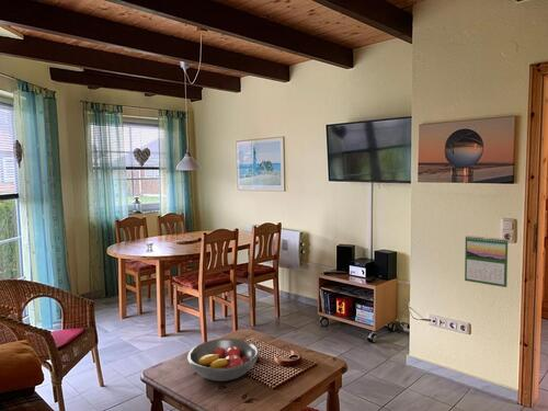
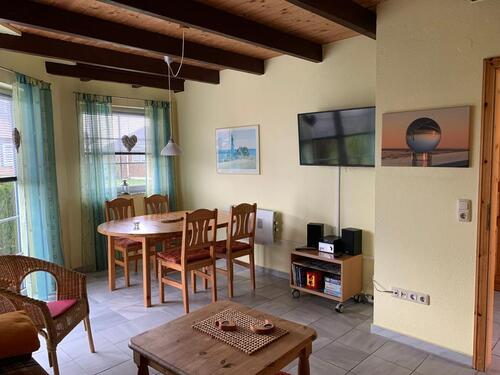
- fruit bowl (224, 359)
- calendar (486, 260)
